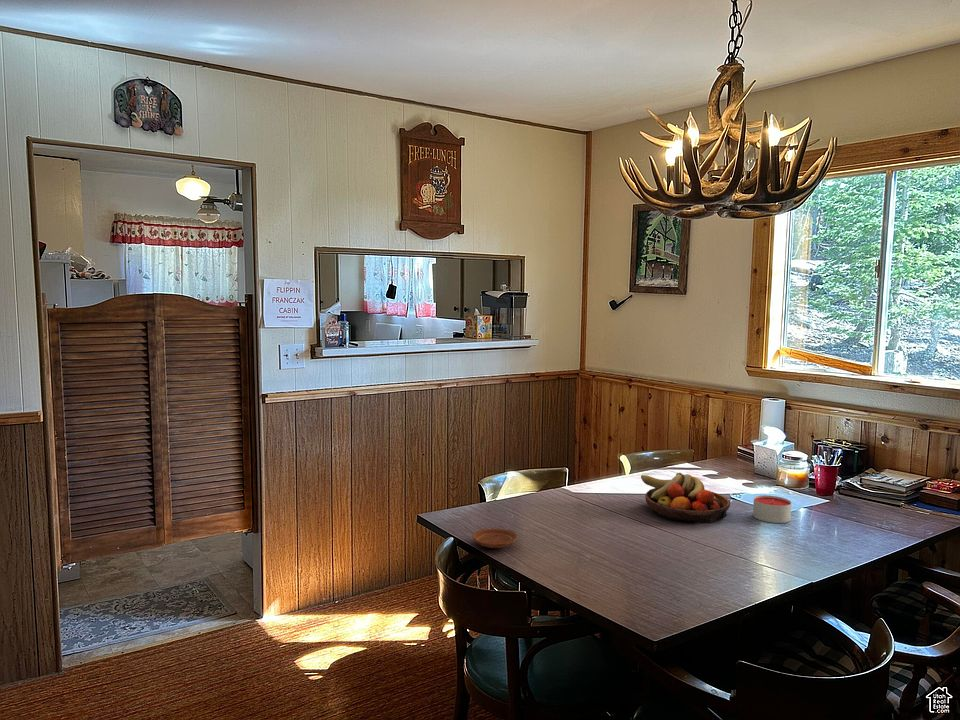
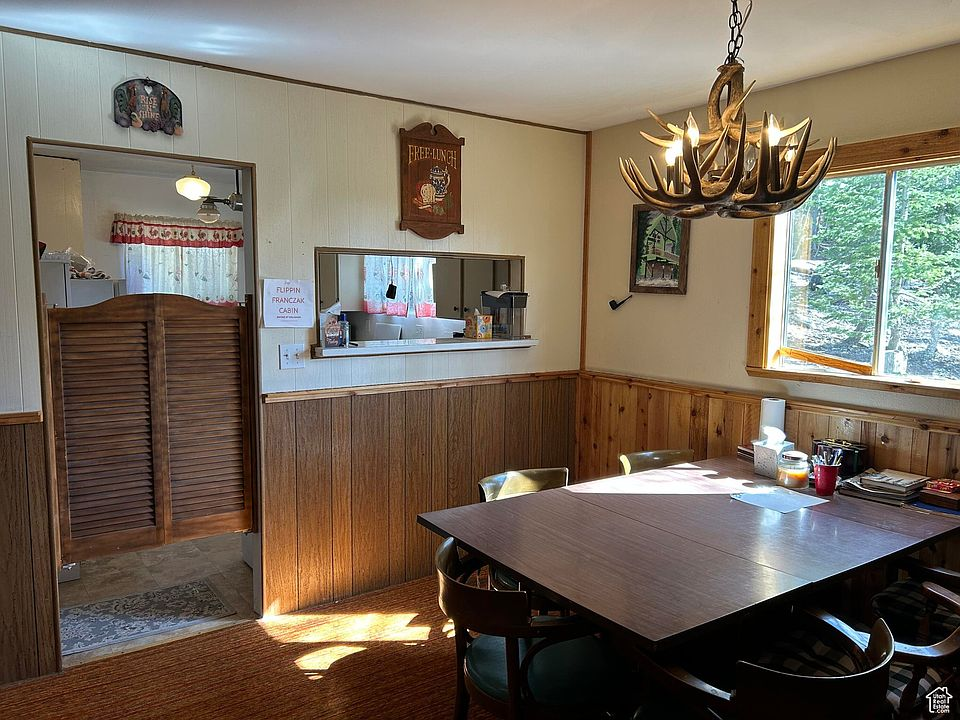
- fruit bowl (686, 494)
- candle (772, 508)
- plate (494, 540)
